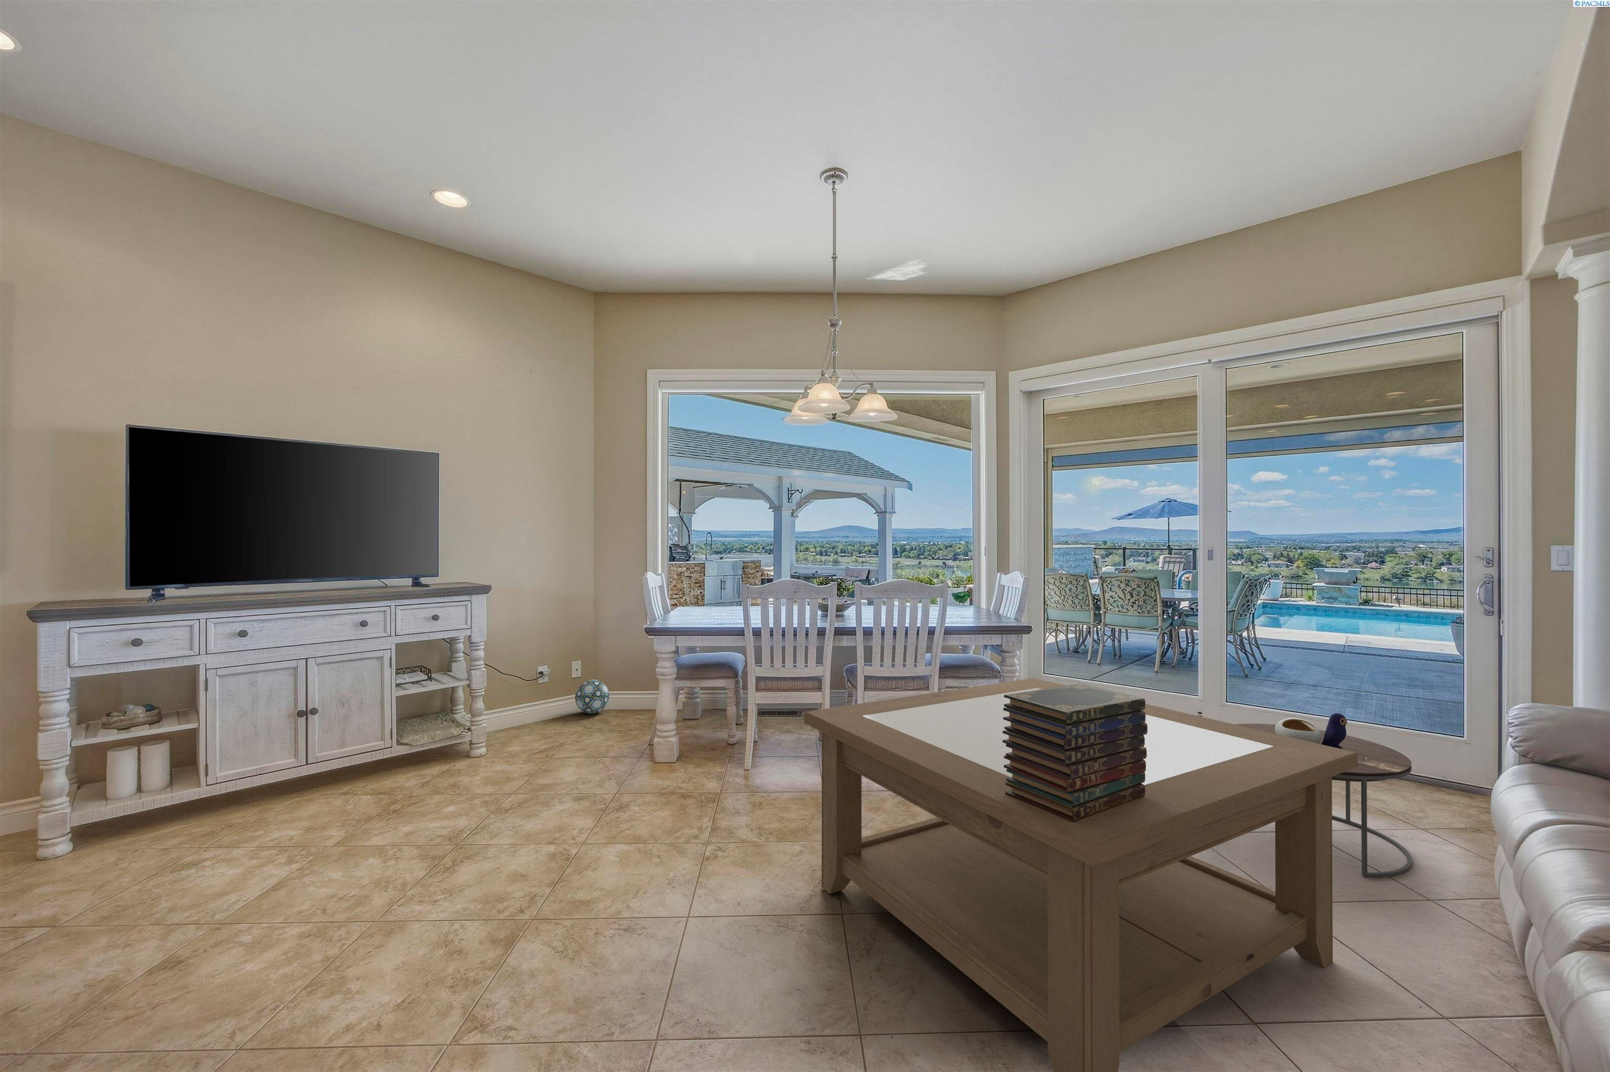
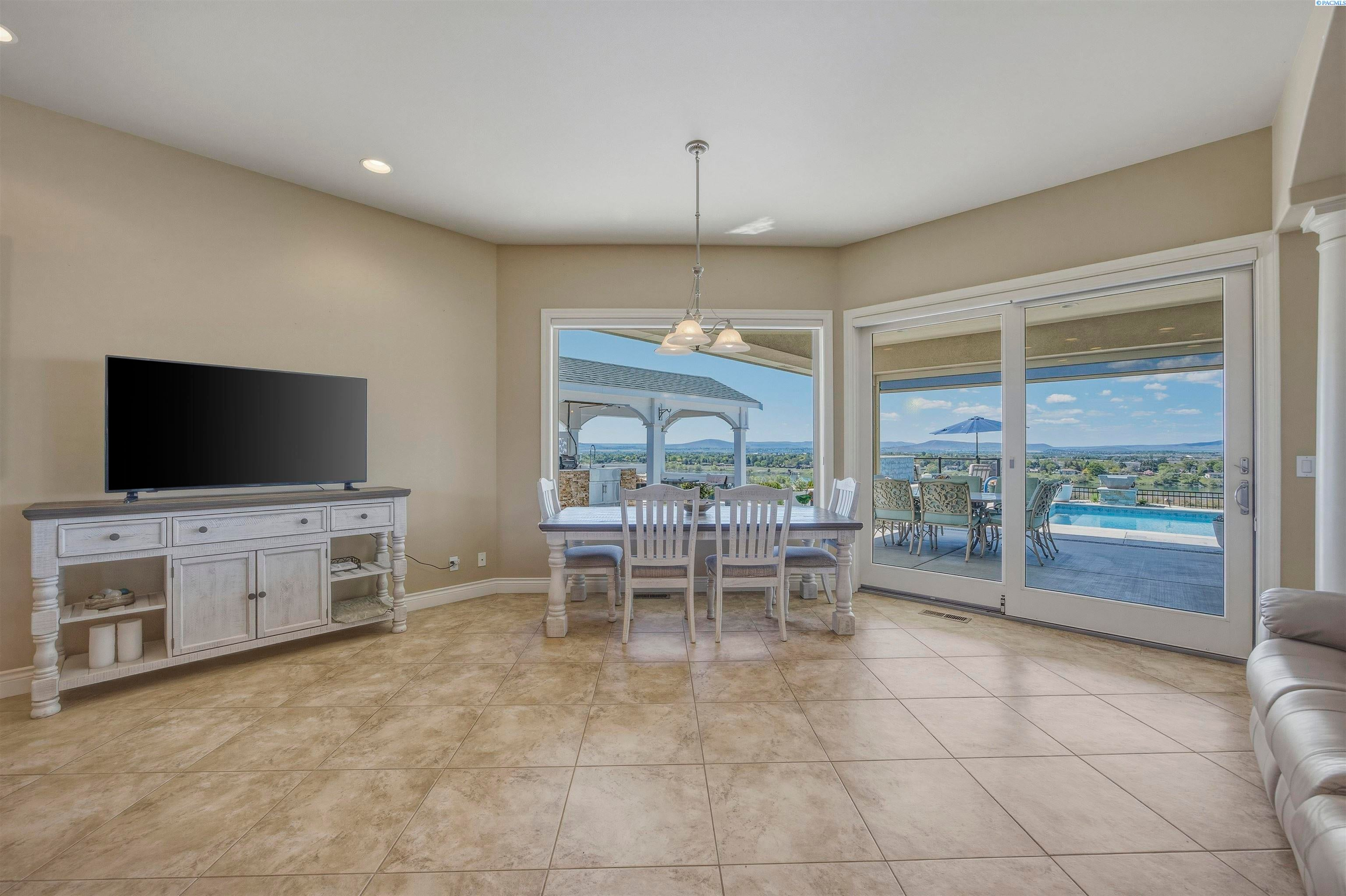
- book stack (1074, 744)
- coffee table (1051, 824)
- ball (592, 696)
- side table (1331, 776)
